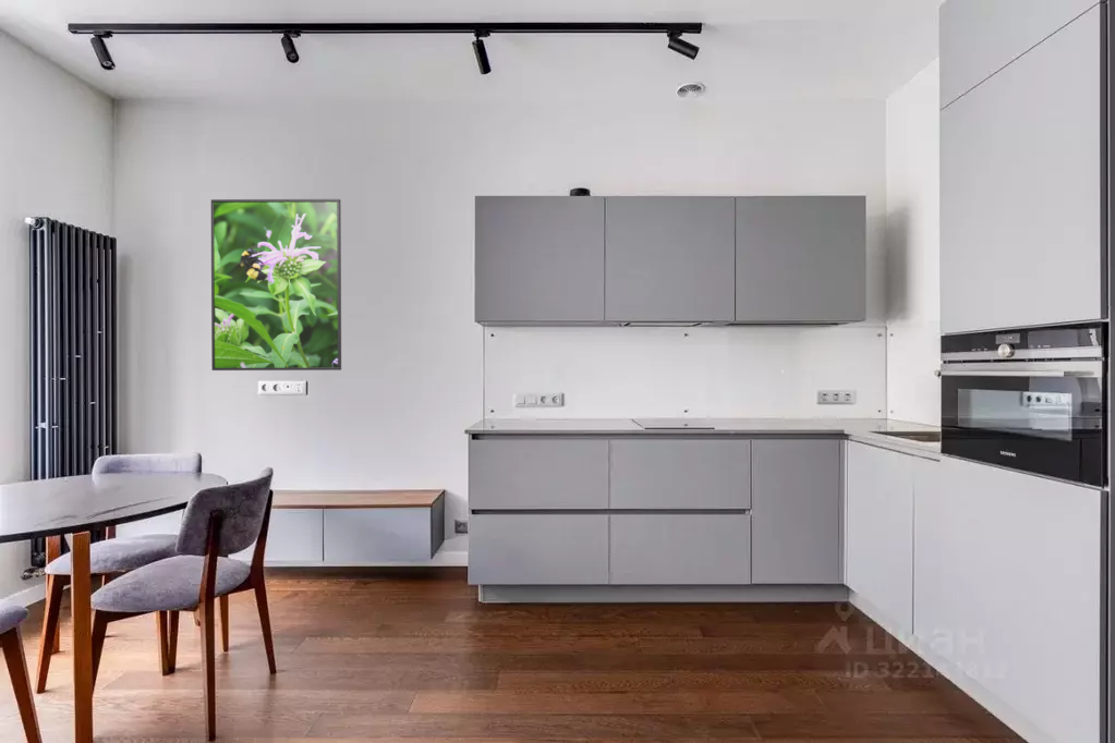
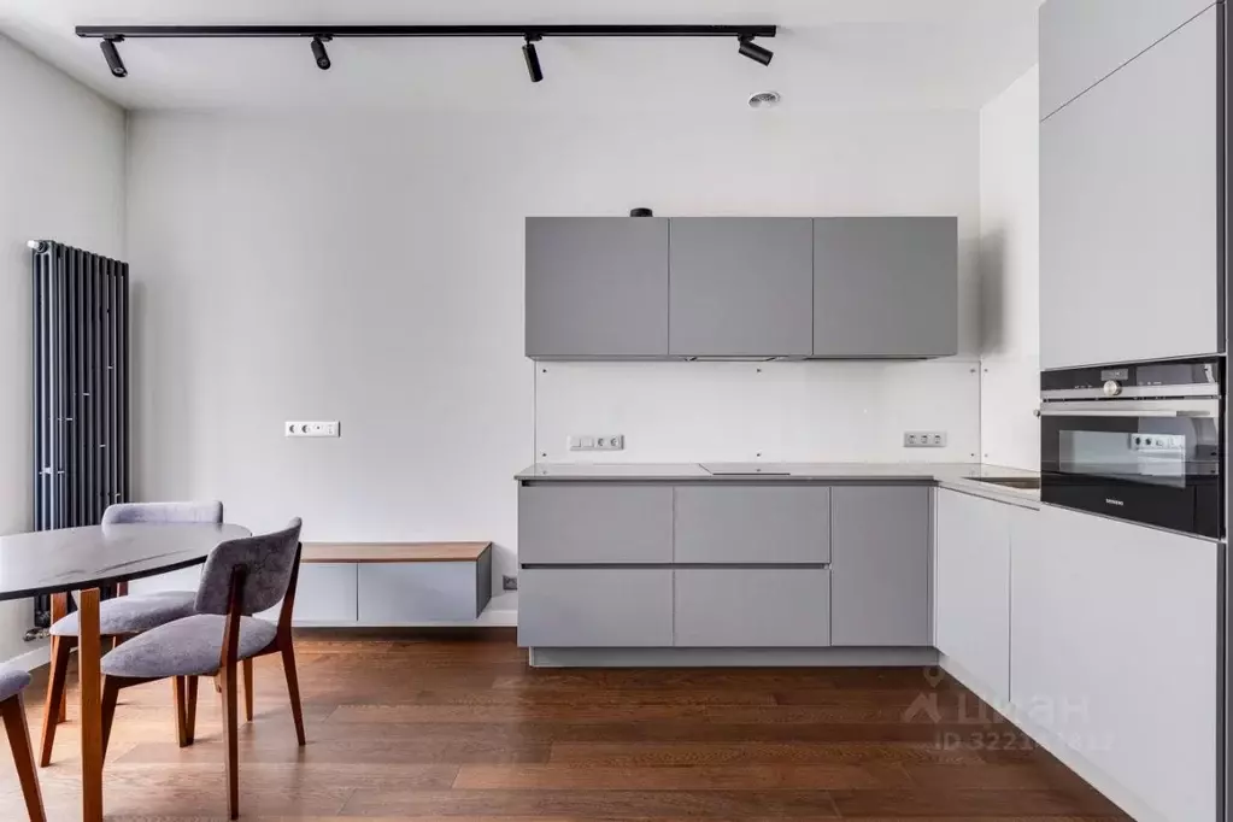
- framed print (276, 284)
